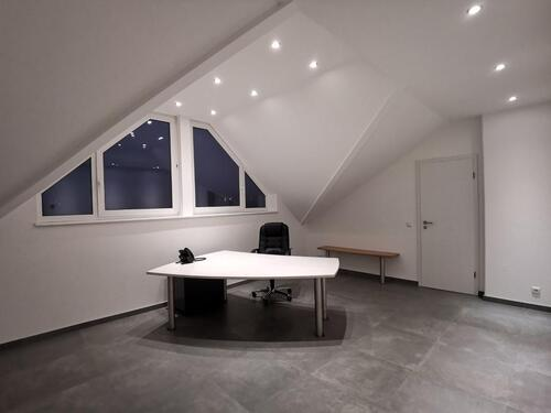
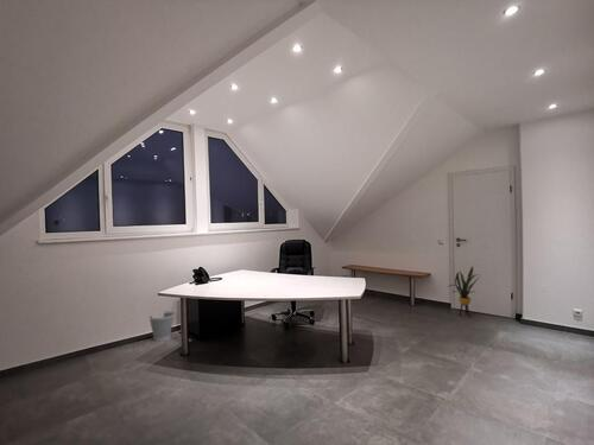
+ house plant (467, 292)
+ wastebasket (162, 325)
